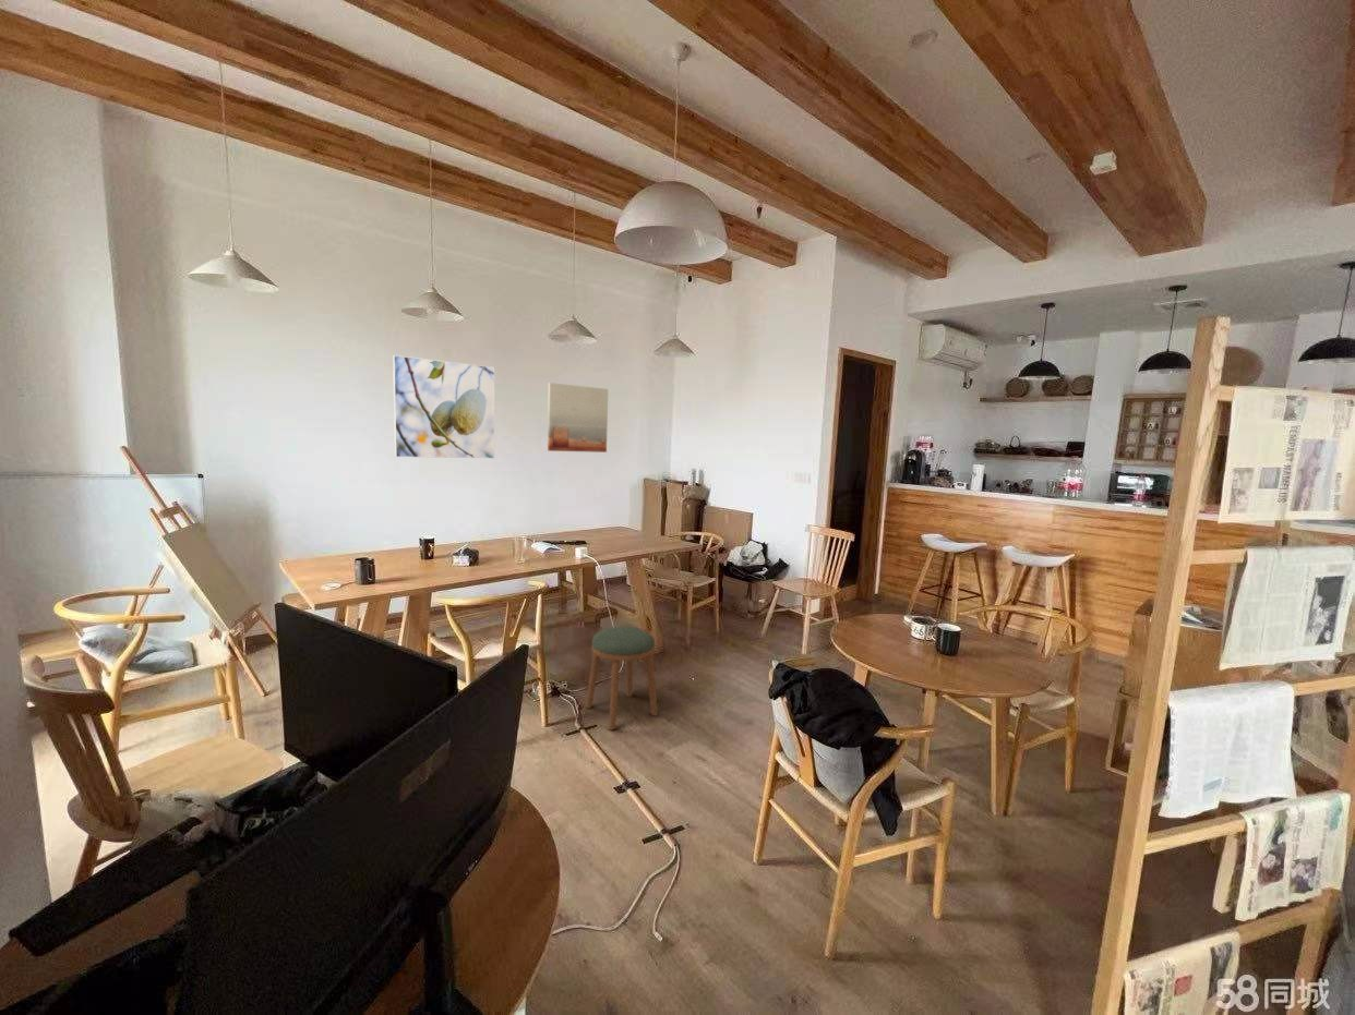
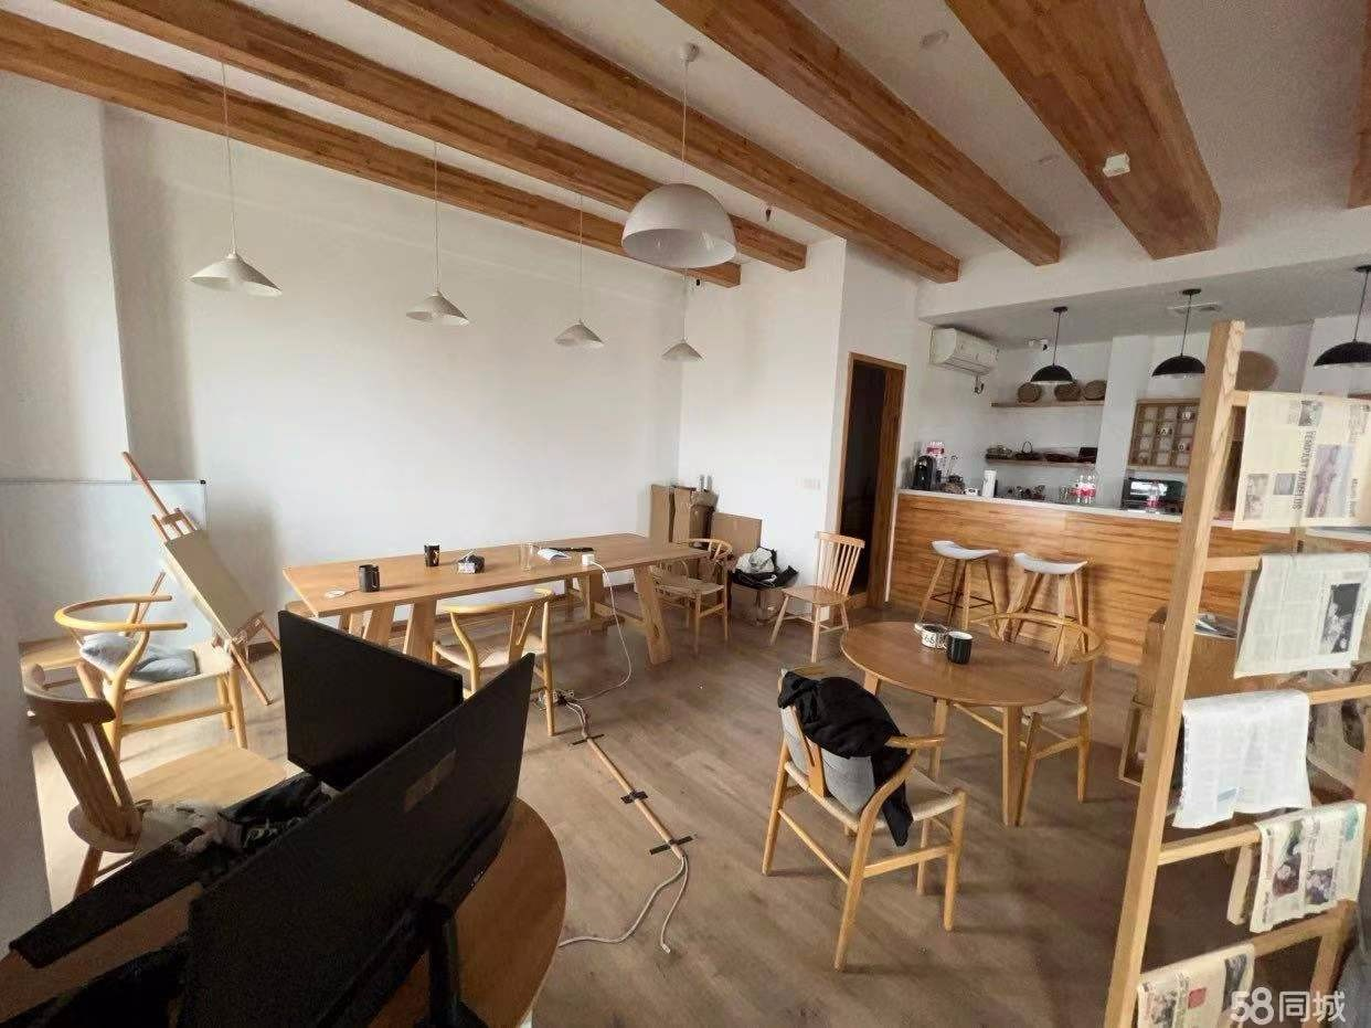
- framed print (446, 410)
- stool (619, 672)
- wall art (578, 419)
